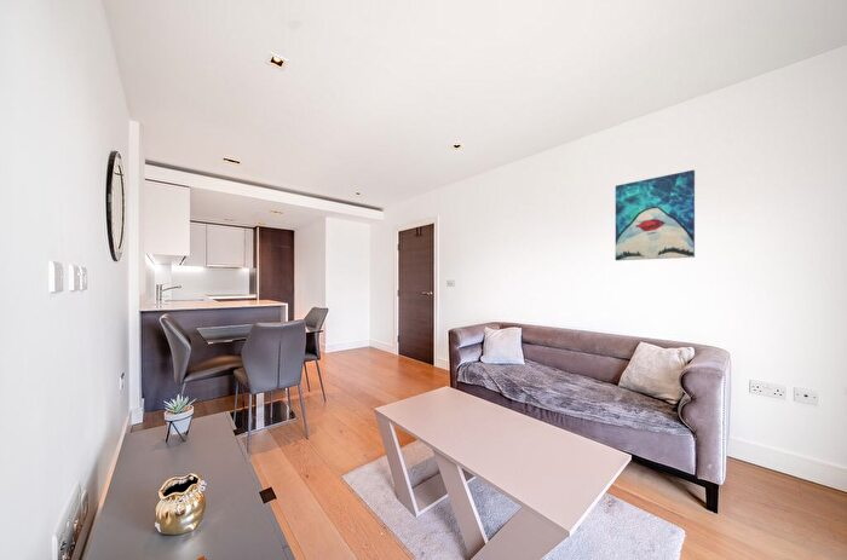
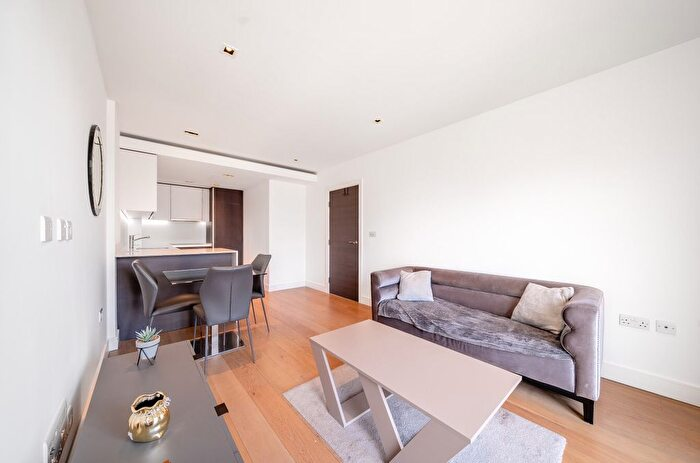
- wall art (651, 219)
